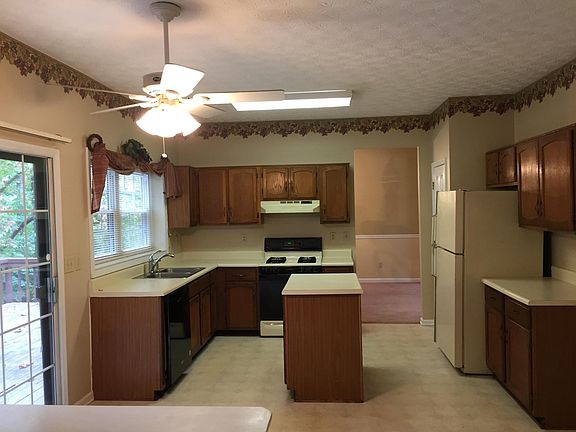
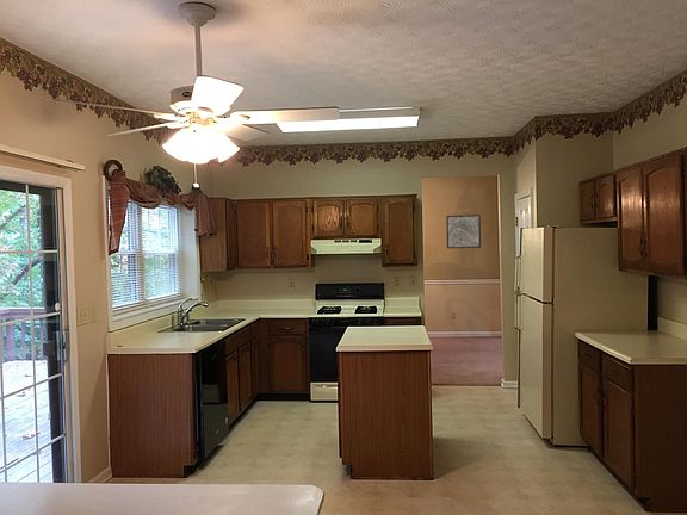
+ wall art (463, 231)
